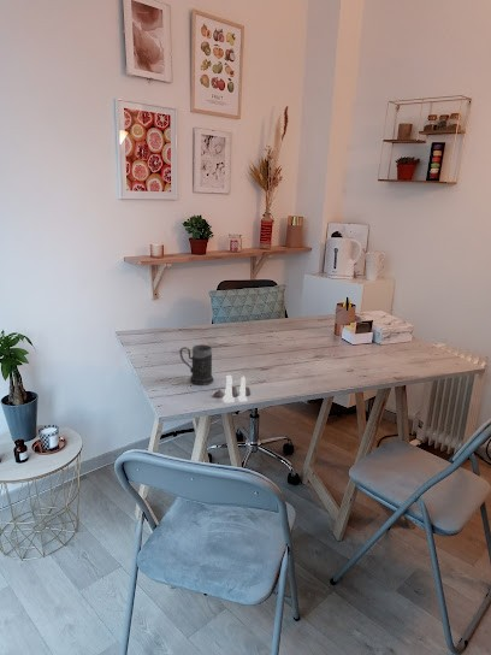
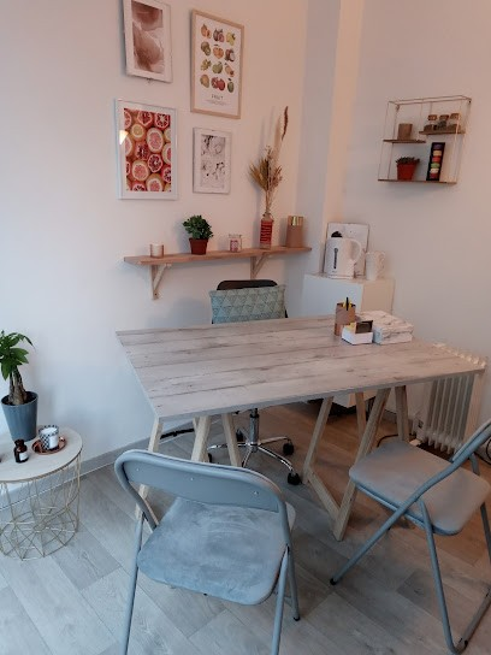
- salt and pepper shaker set (231, 385)
- mug (196, 364)
